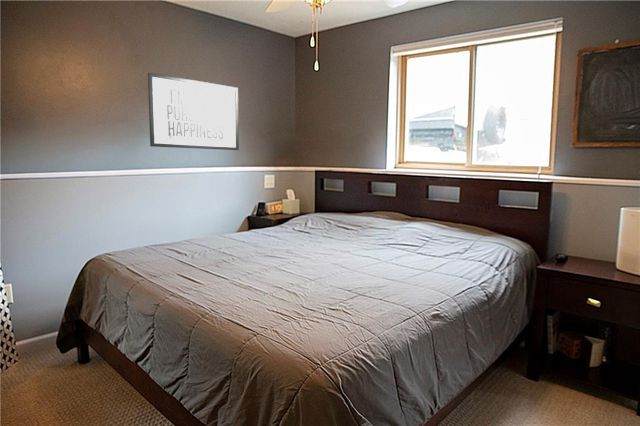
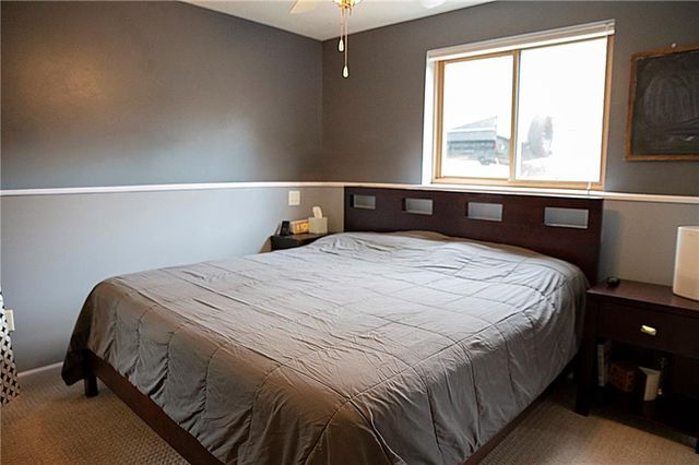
- mirror (197, 114)
